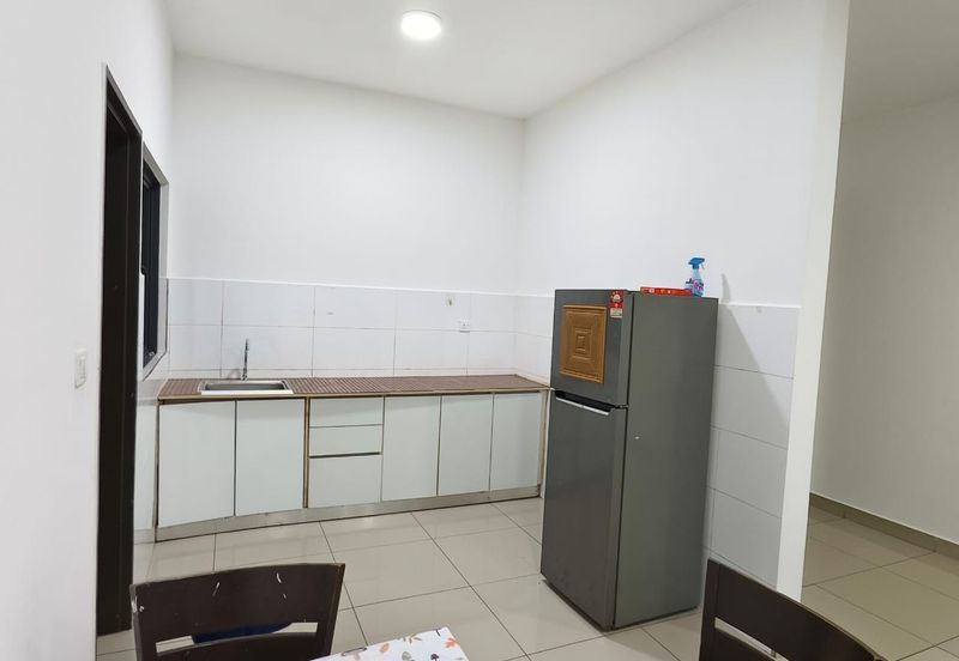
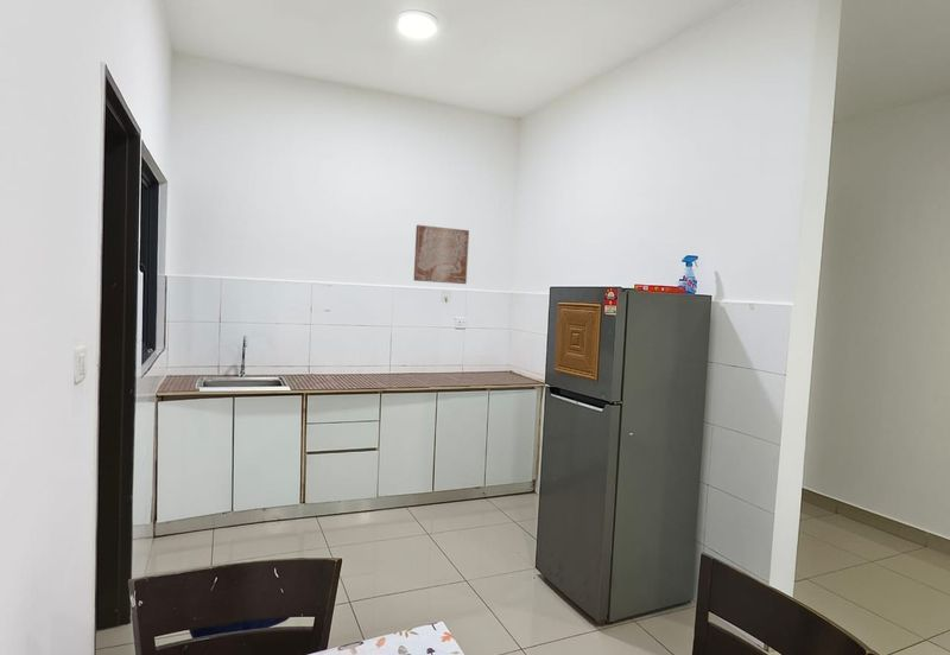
+ wall art (442, 255)
